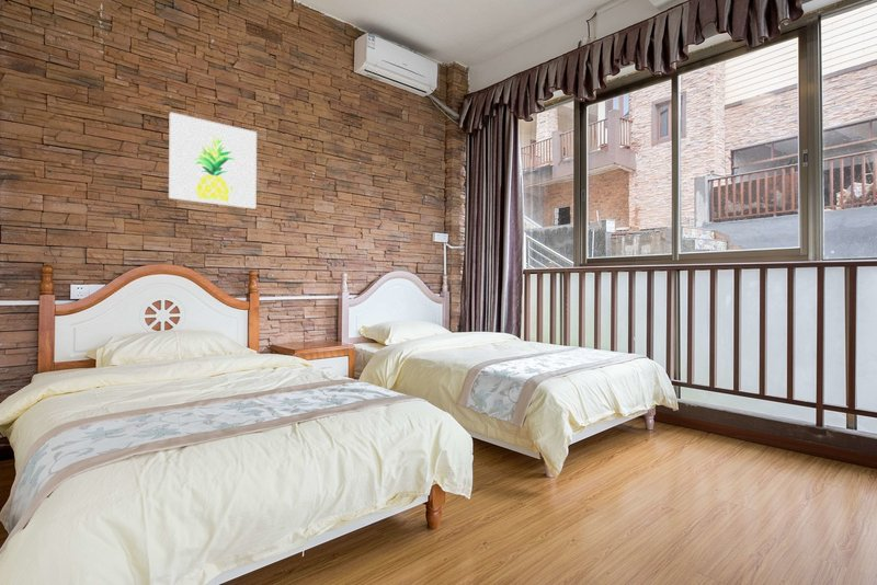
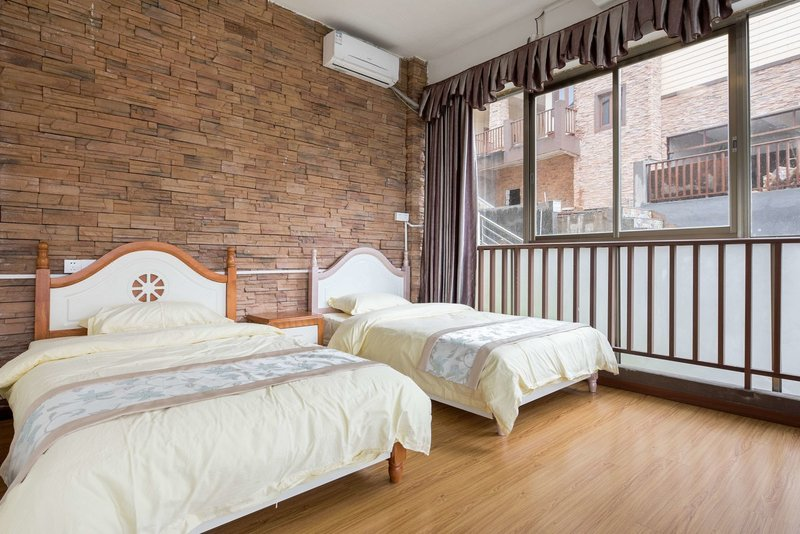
- wall art (215, 163)
